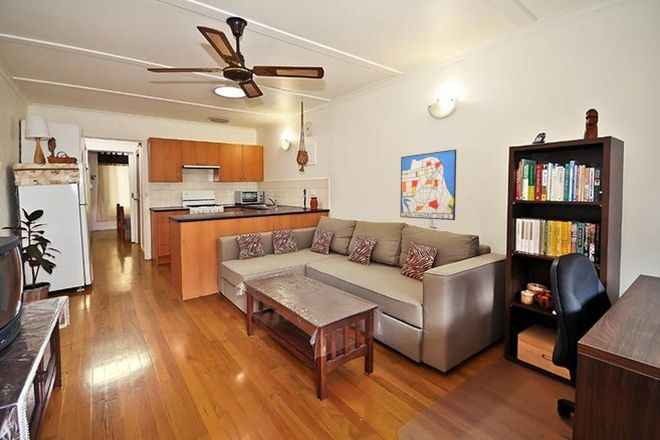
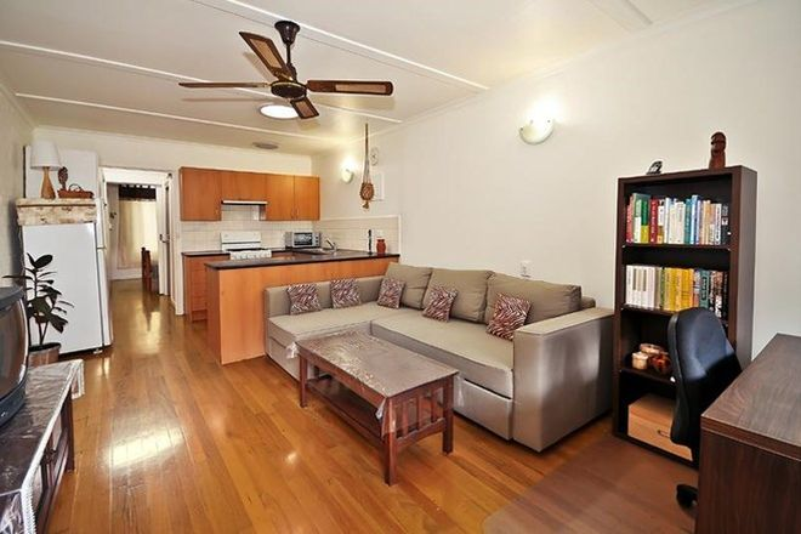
- wall art (426, 186)
